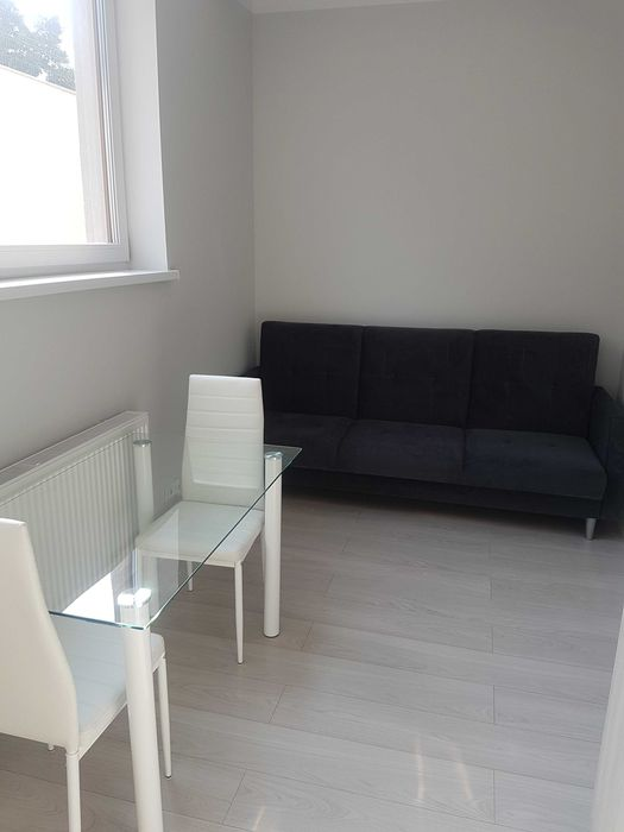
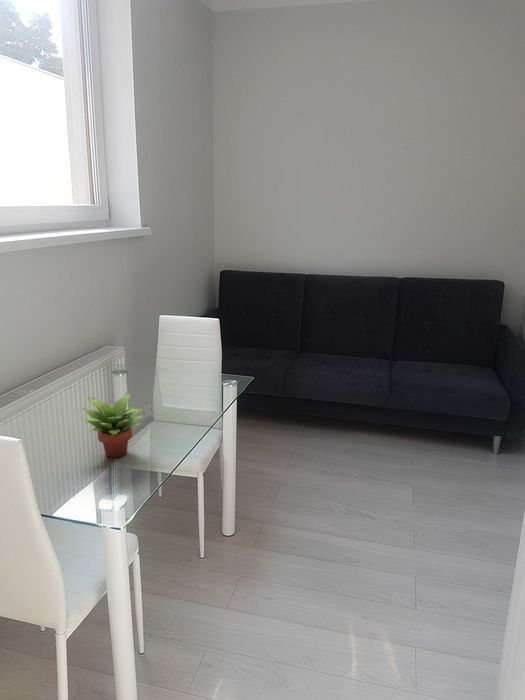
+ succulent plant (112, 425)
